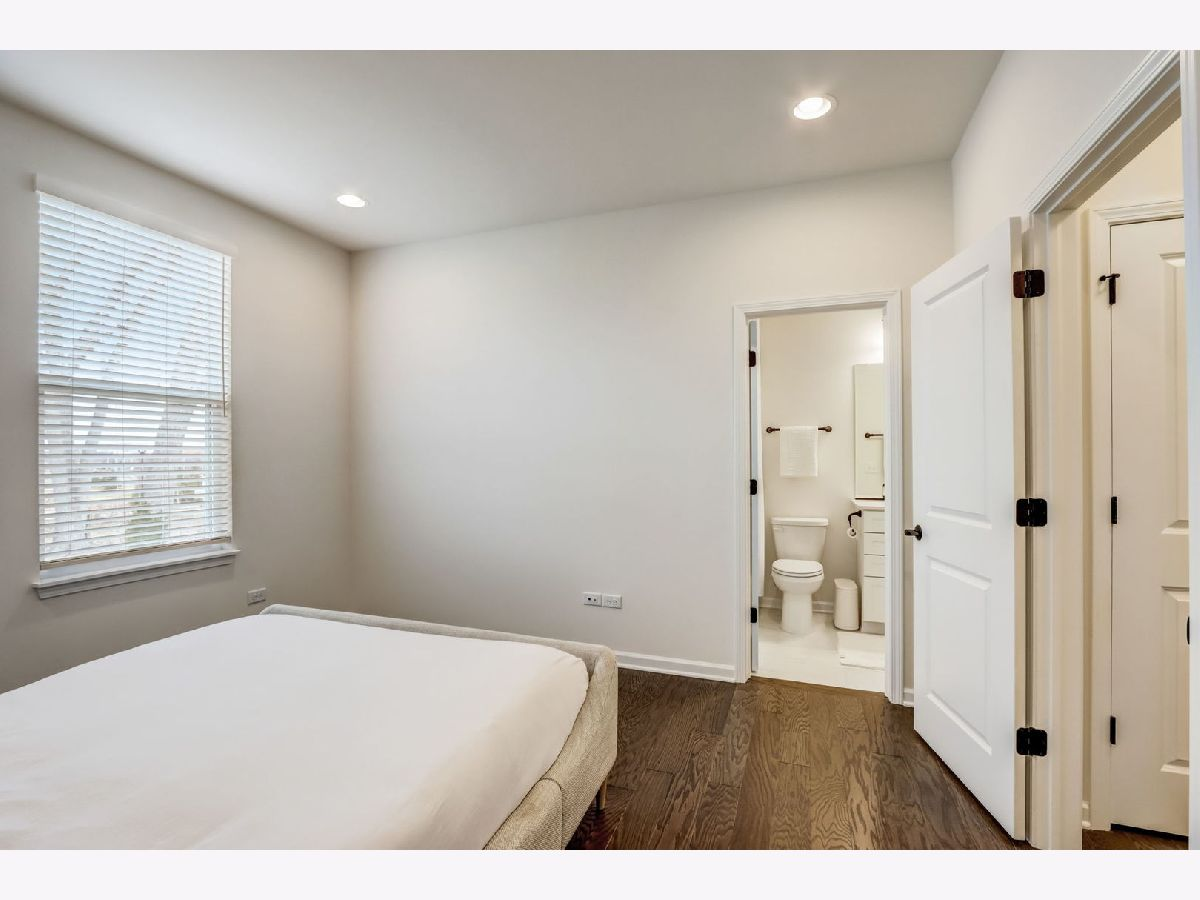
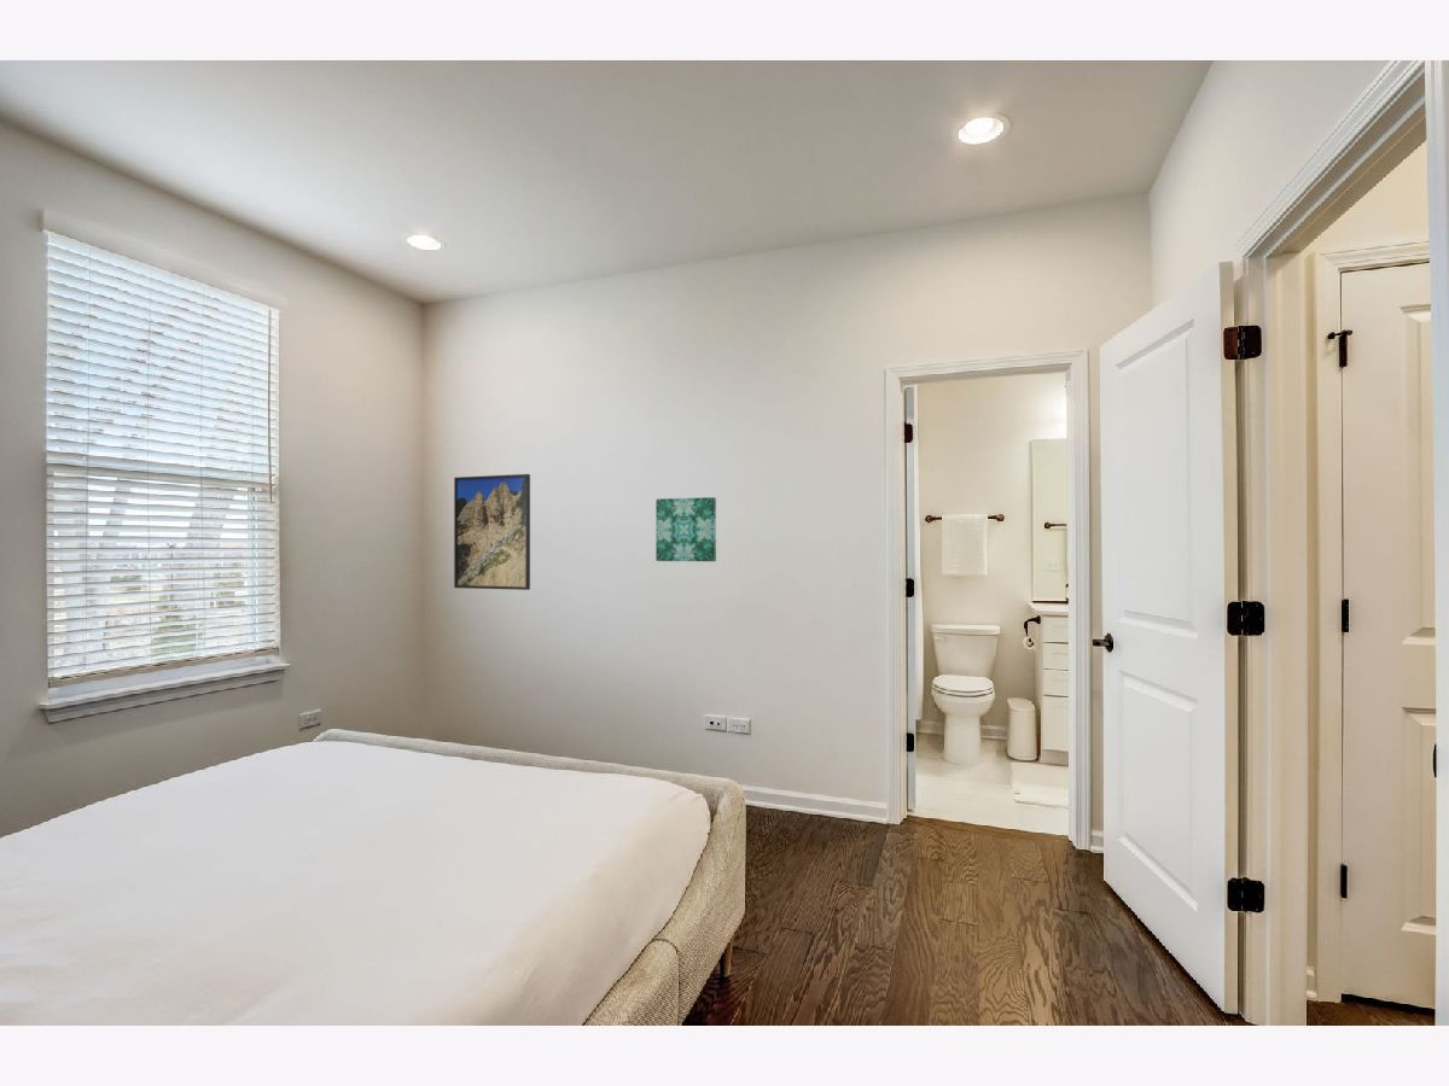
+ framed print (490, 532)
+ wall art (685, 530)
